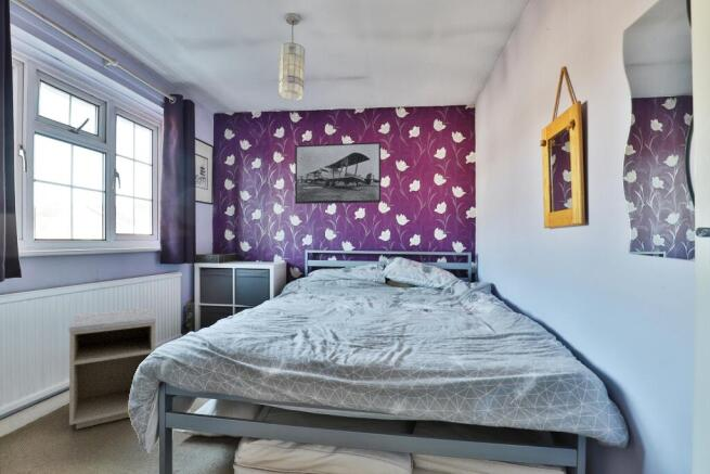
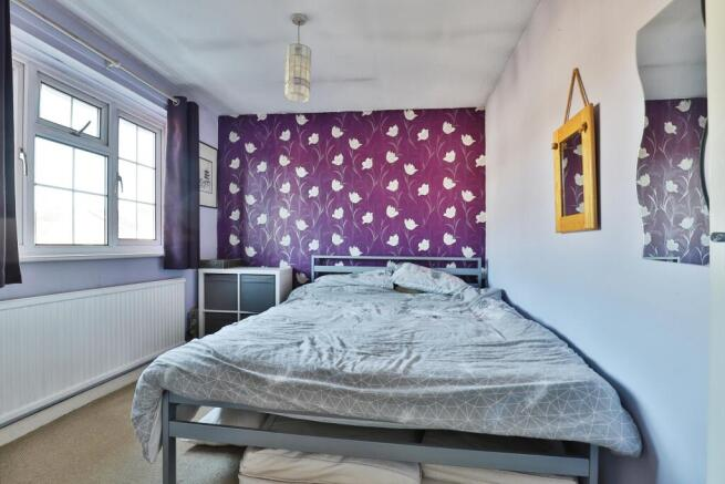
- nightstand (114, 362)
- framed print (337, 174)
